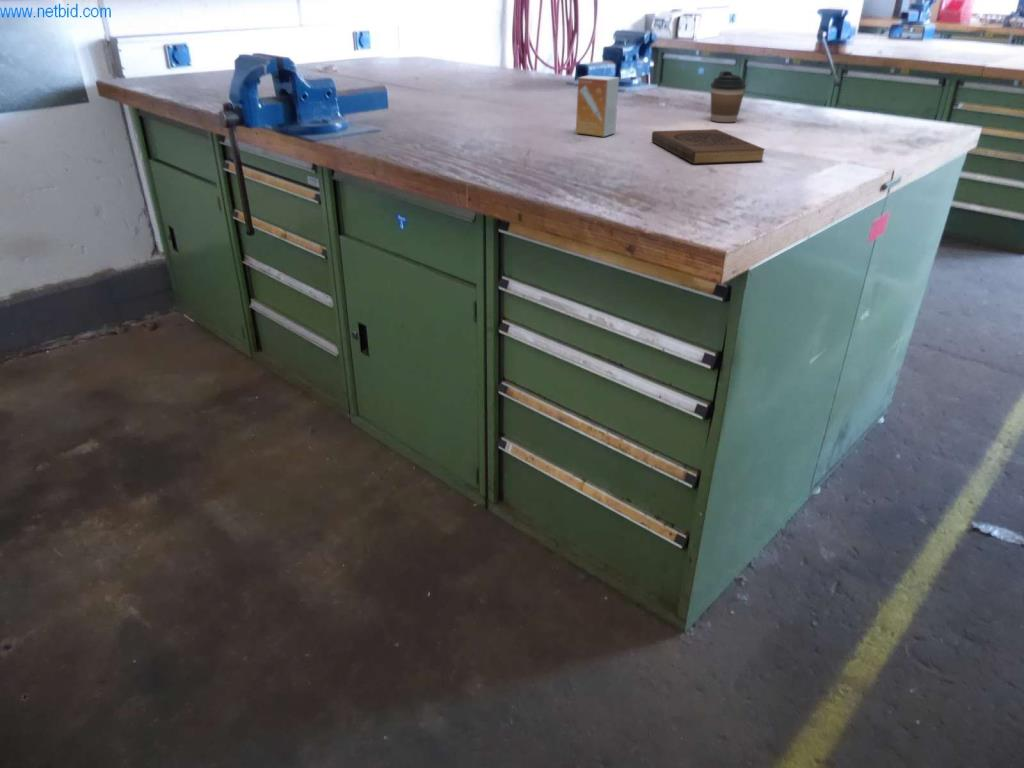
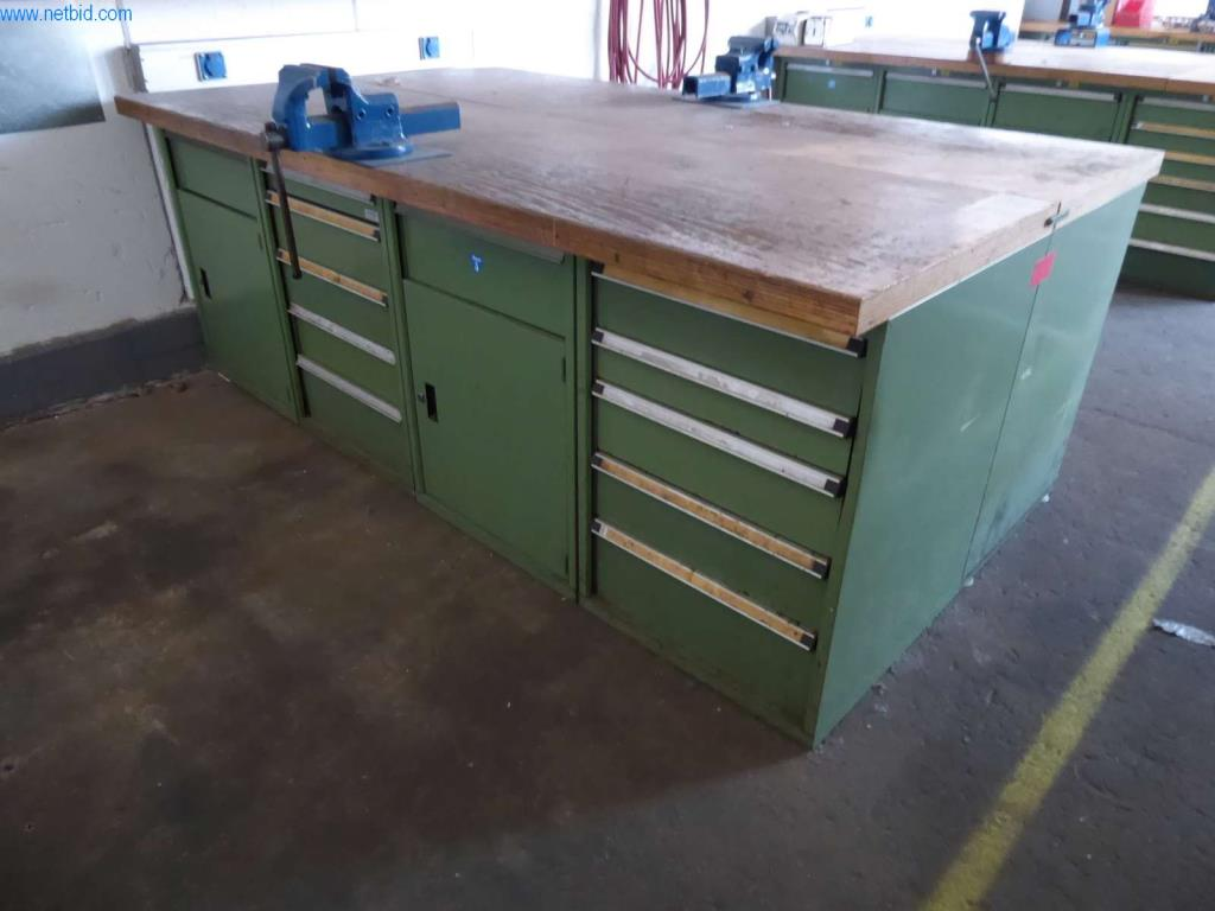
- coffee cup (726, 96)
- book (705, 145)
- small box (597, 105)
